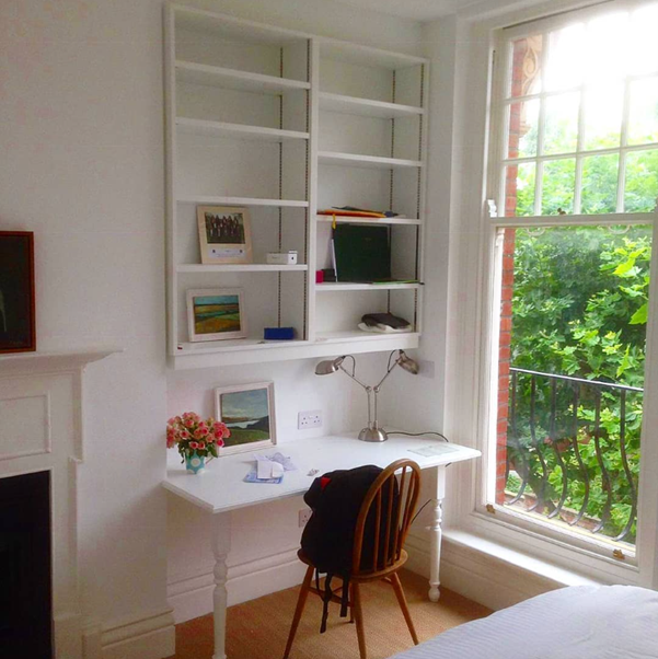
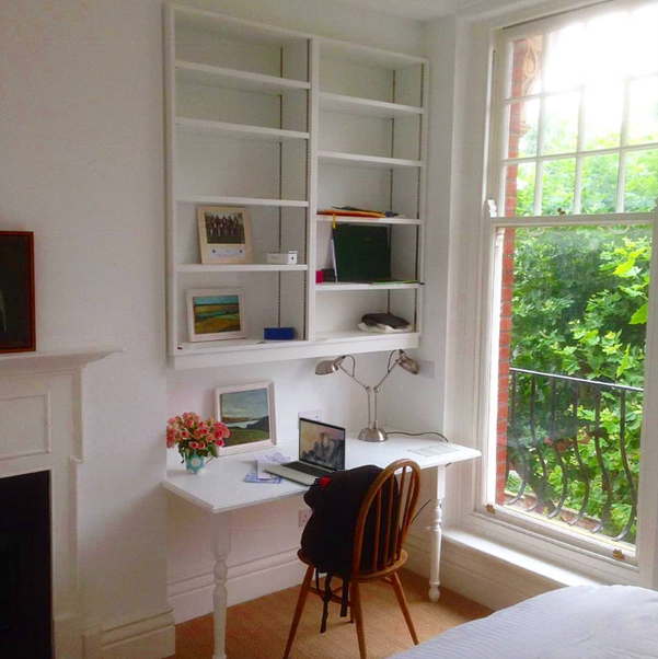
+ laptop (303, 449)
